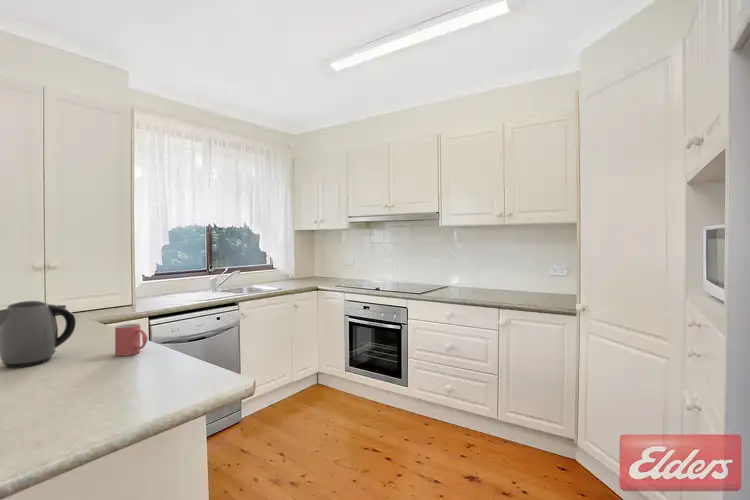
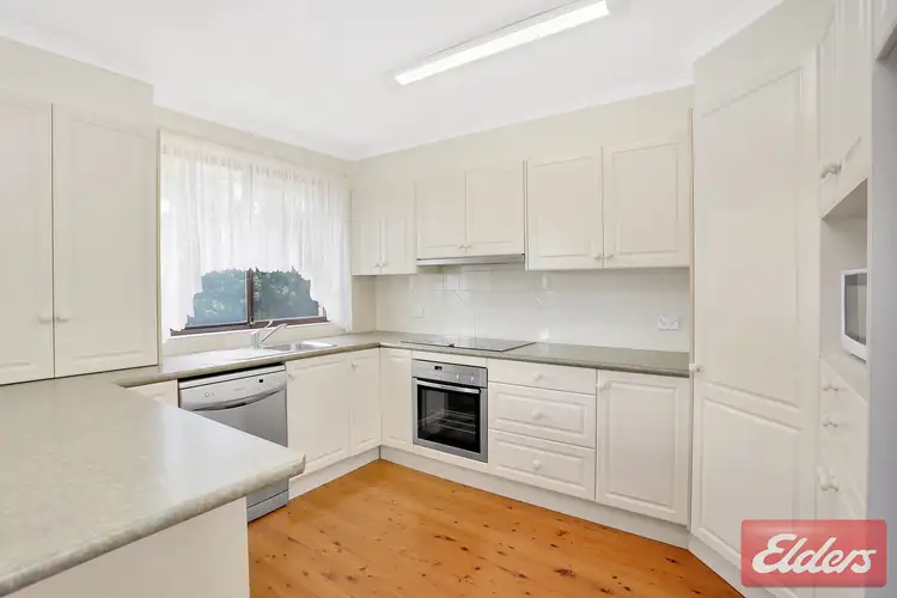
- kettle (36, 330)
- mug (132, 339)
